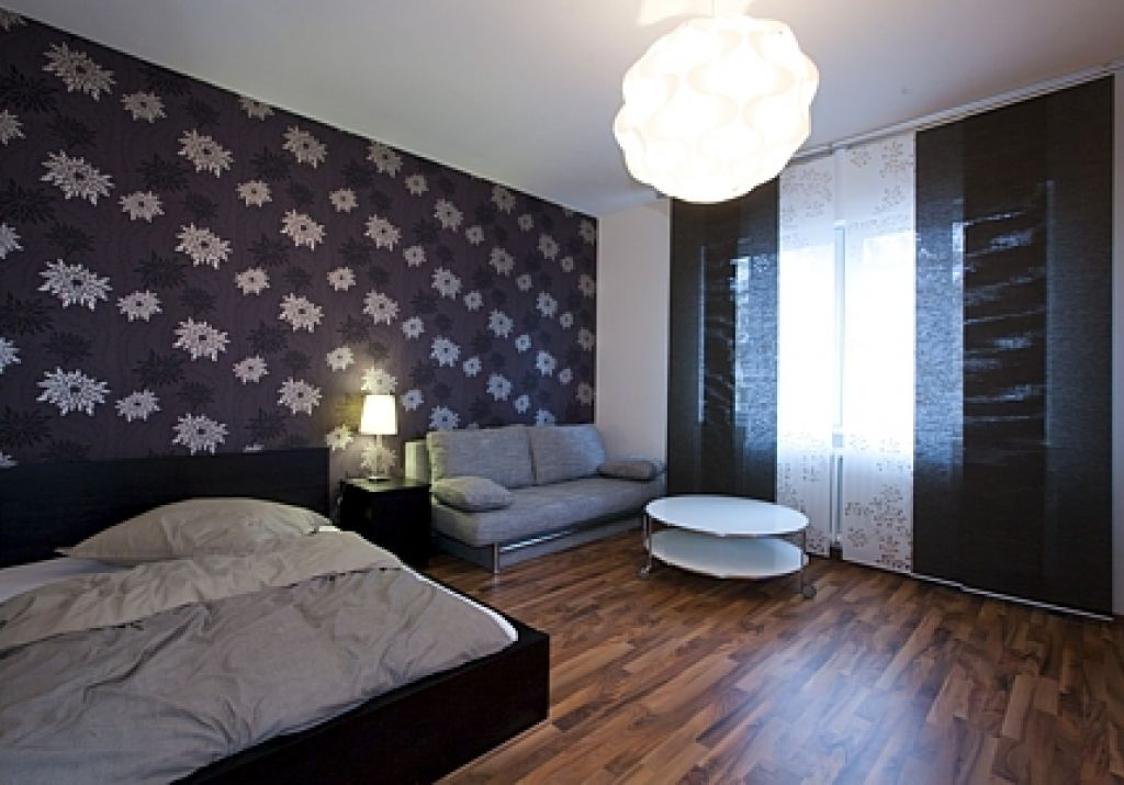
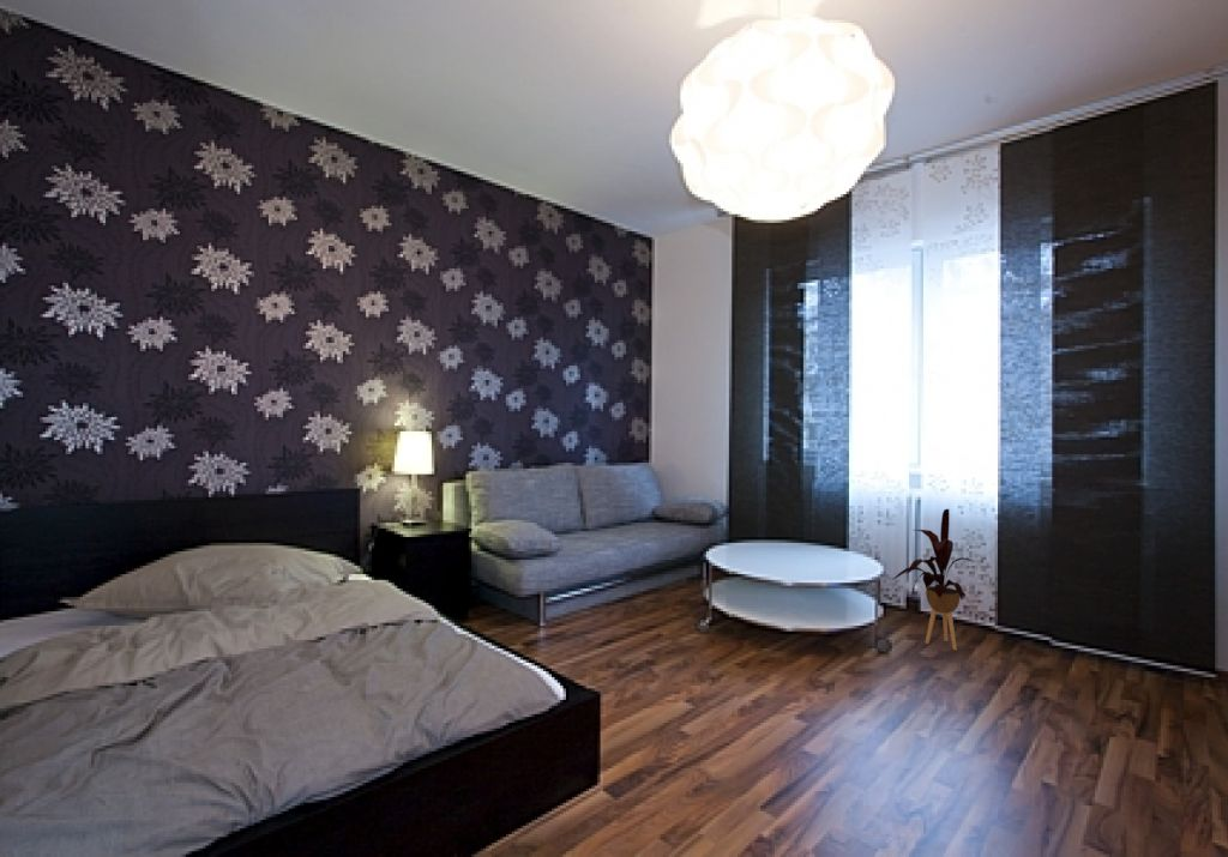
+ house plant (933, 574)
